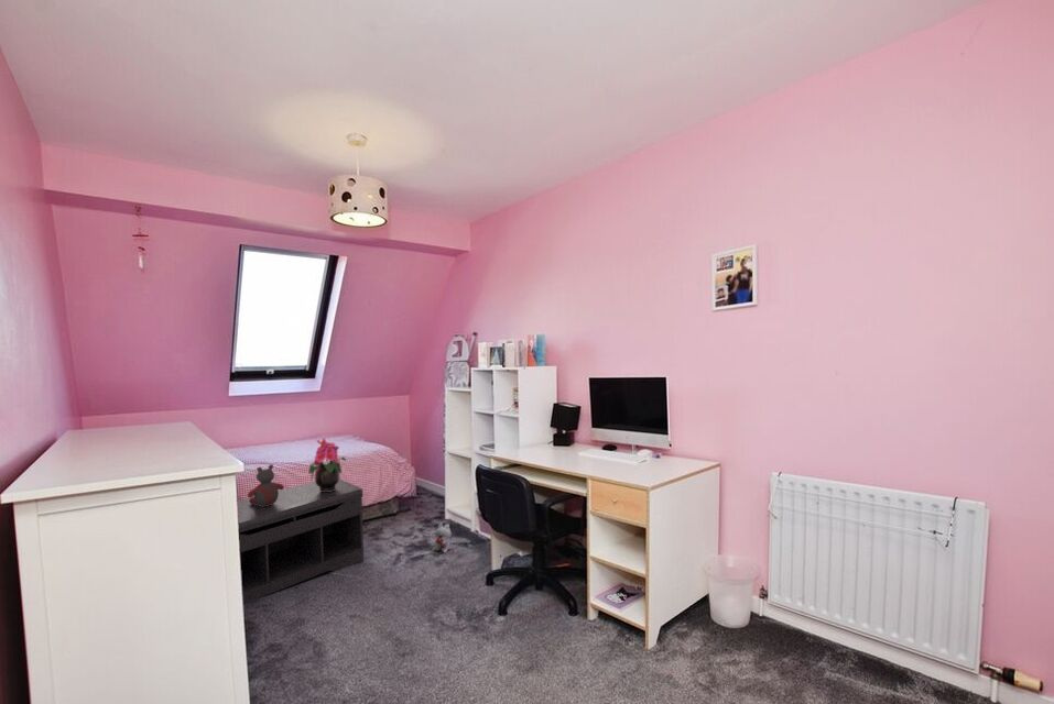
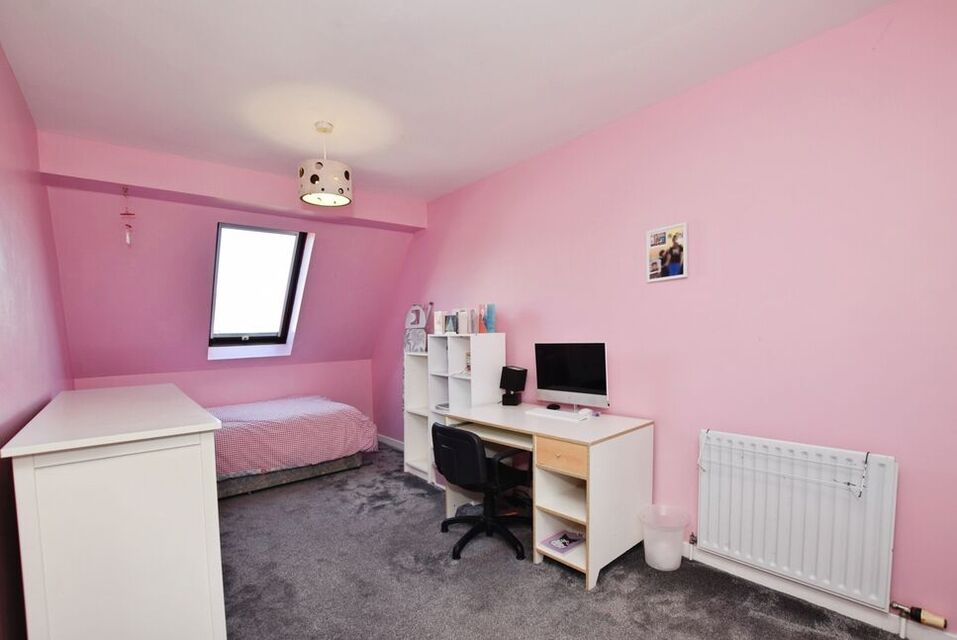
- bench (283, 537)
- stuffed bear (263, 484)
- plush toy (443, 536)
- potted flower (328, 464)
